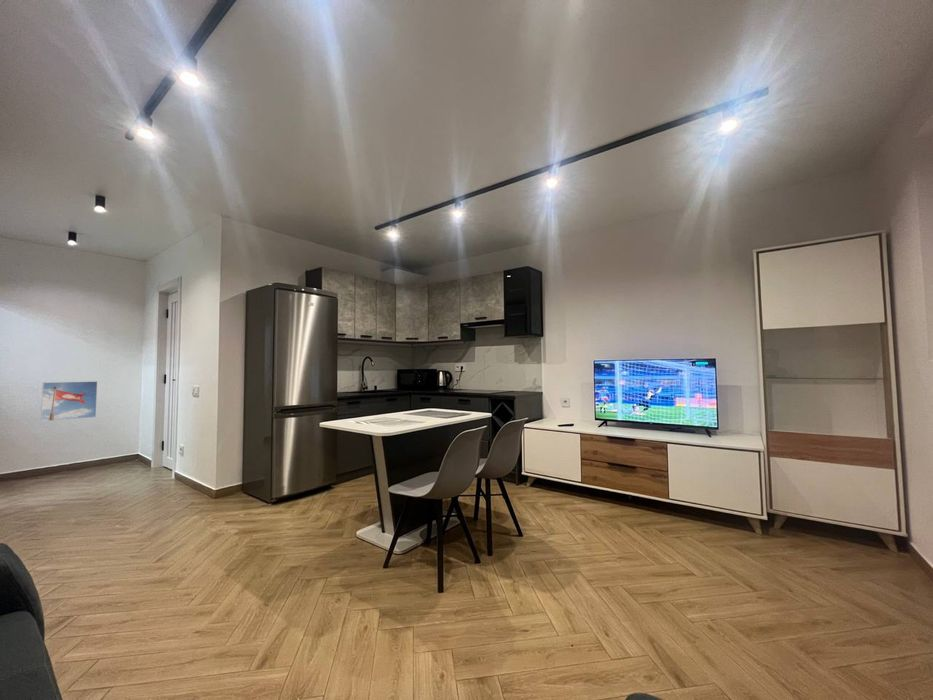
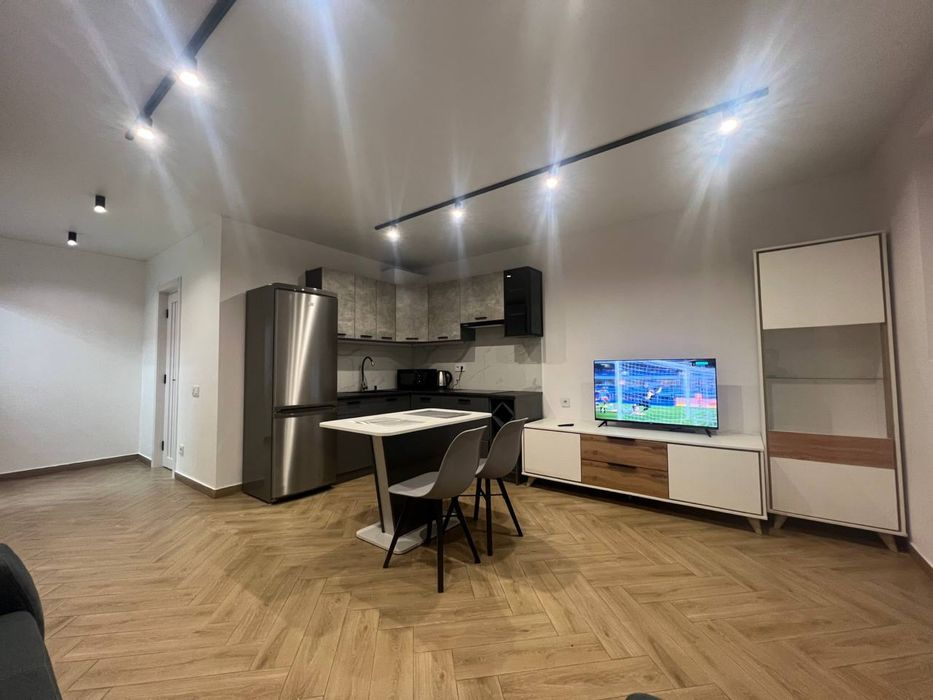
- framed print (70, 400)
